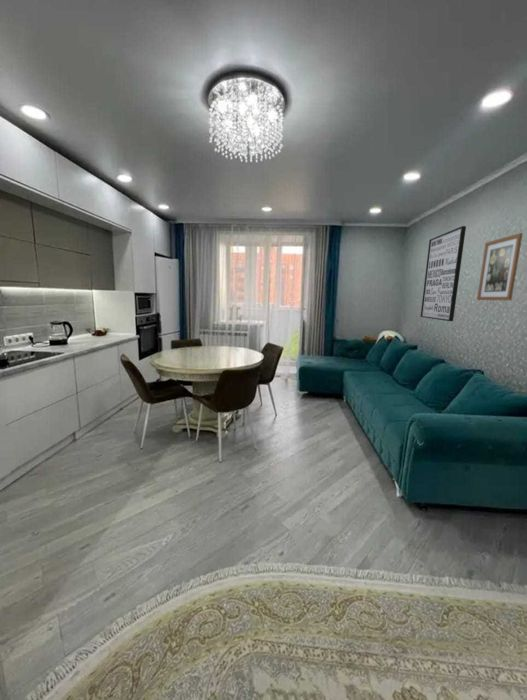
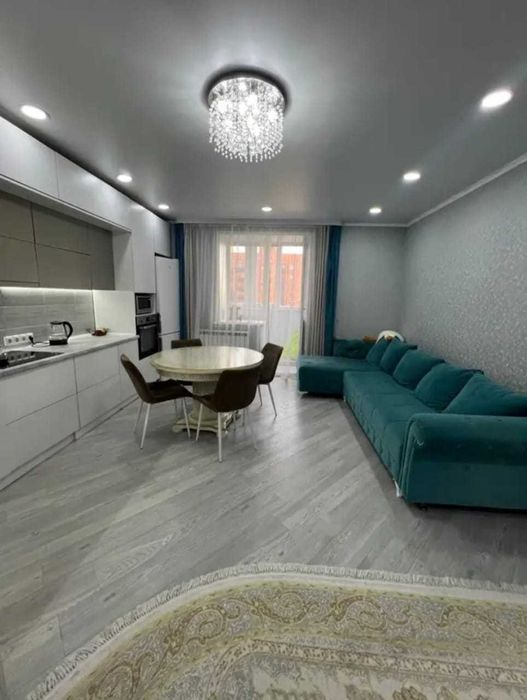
- wall art (497, 269)
- wall art (440, 277)
